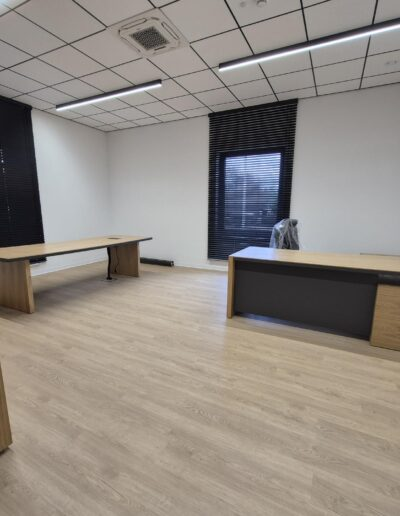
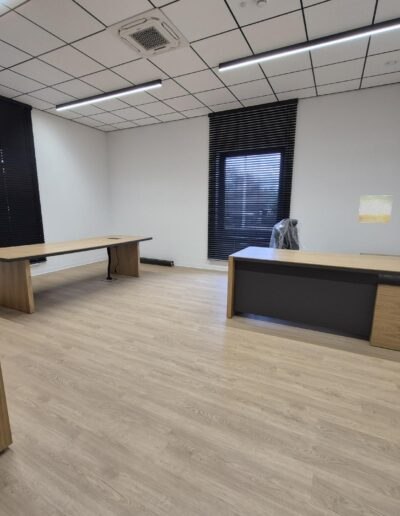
+ wall art (375, 209)
